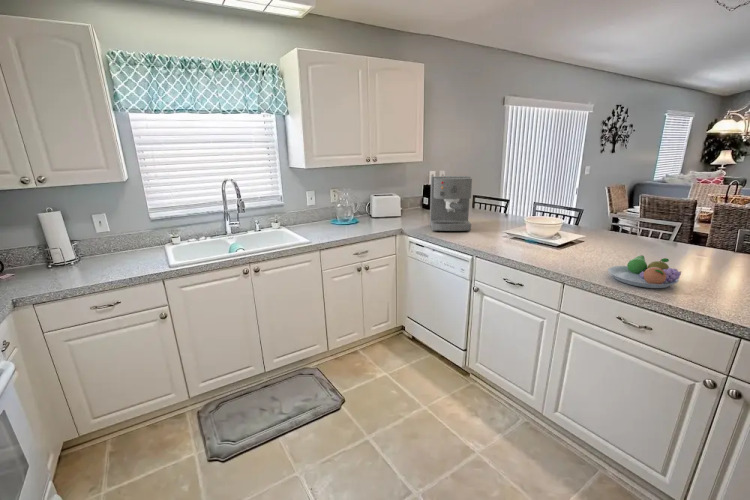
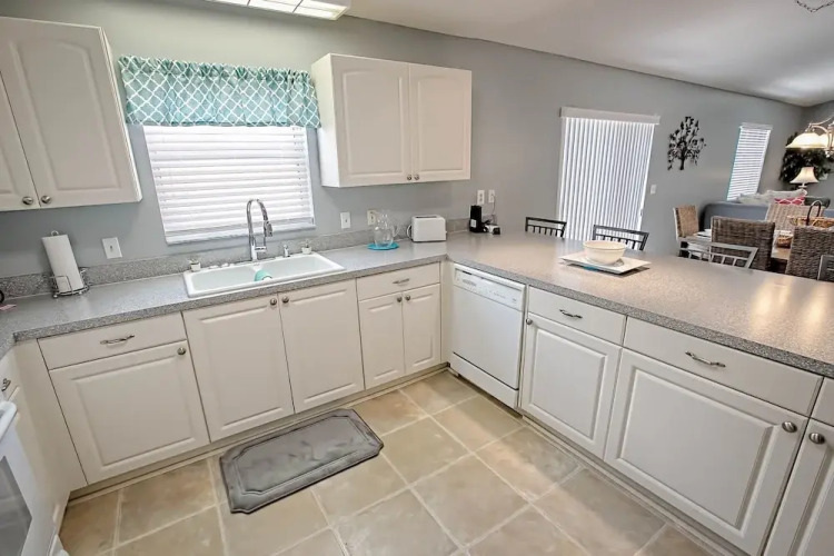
- fruit bowl (643, 268)
- coffee maker (453, 203)
